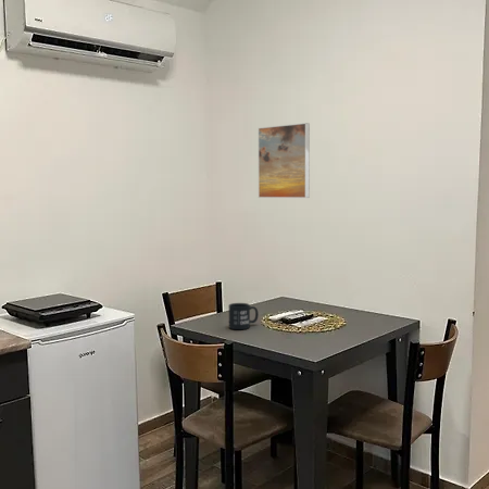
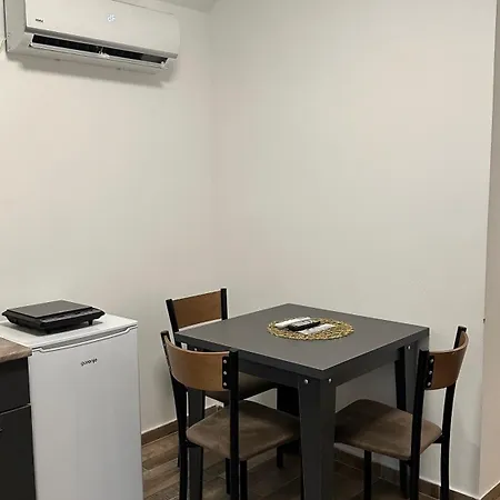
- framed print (283, 162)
- mug (243, 315)
